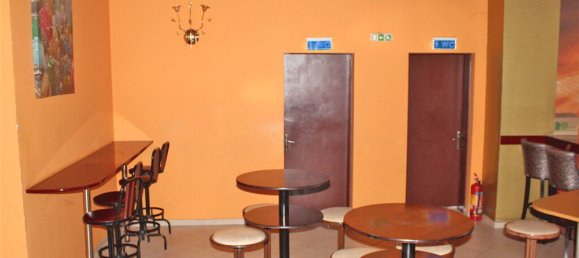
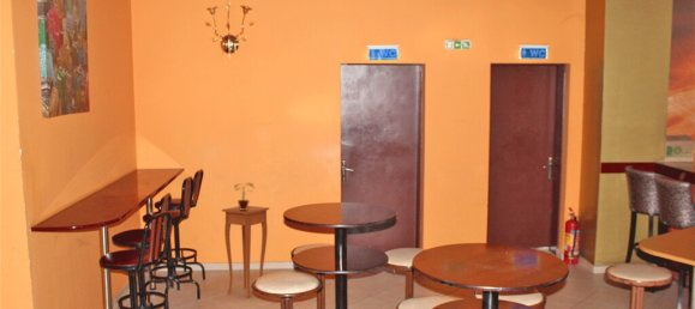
+ potted plant (244, 196)
+ side table (246, 250)
